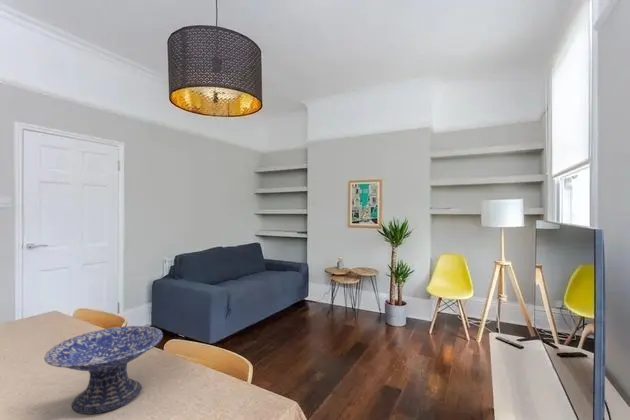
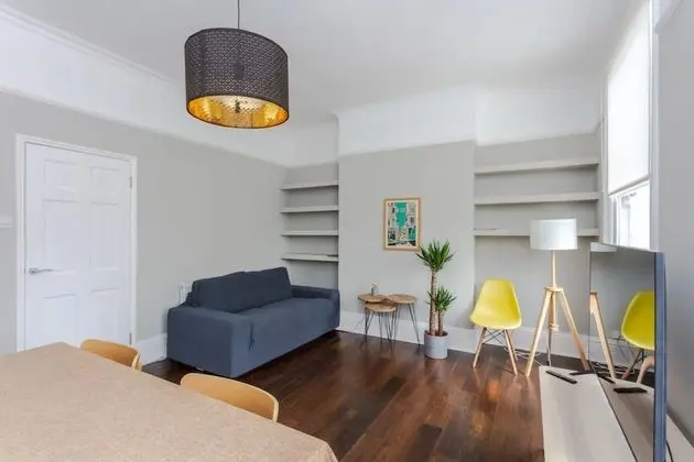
- decorative bowl (108, 368)
